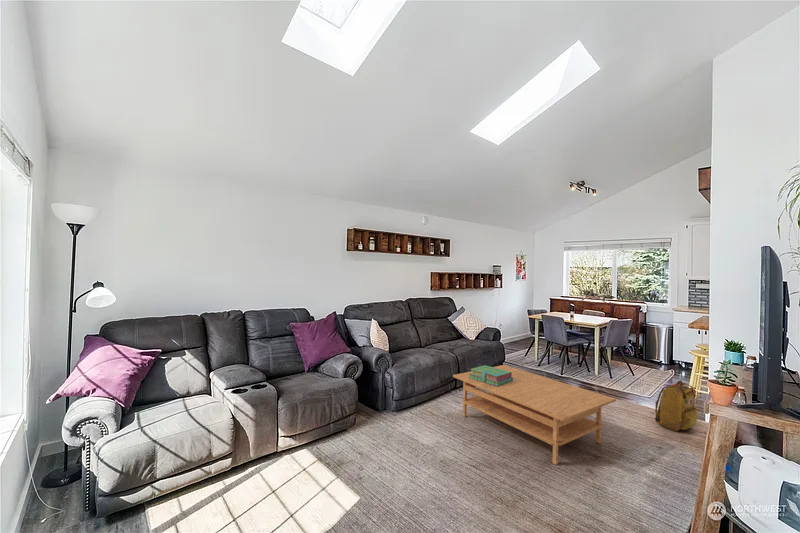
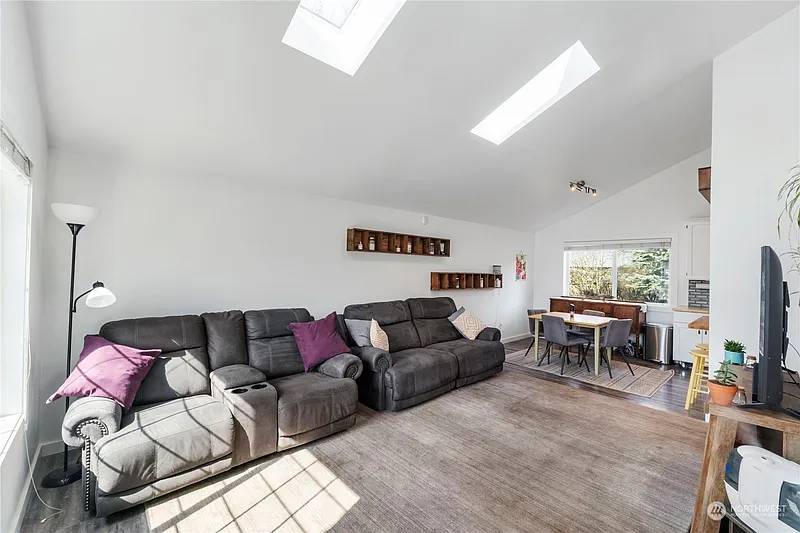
- backpack (676, 403)
- stack of books (490, 374)
- coffee table (526, 407)
